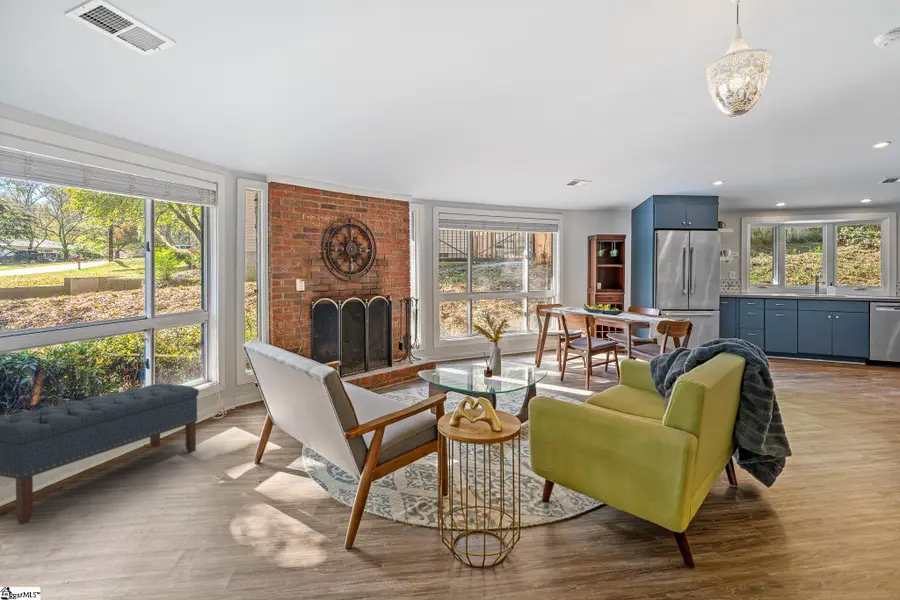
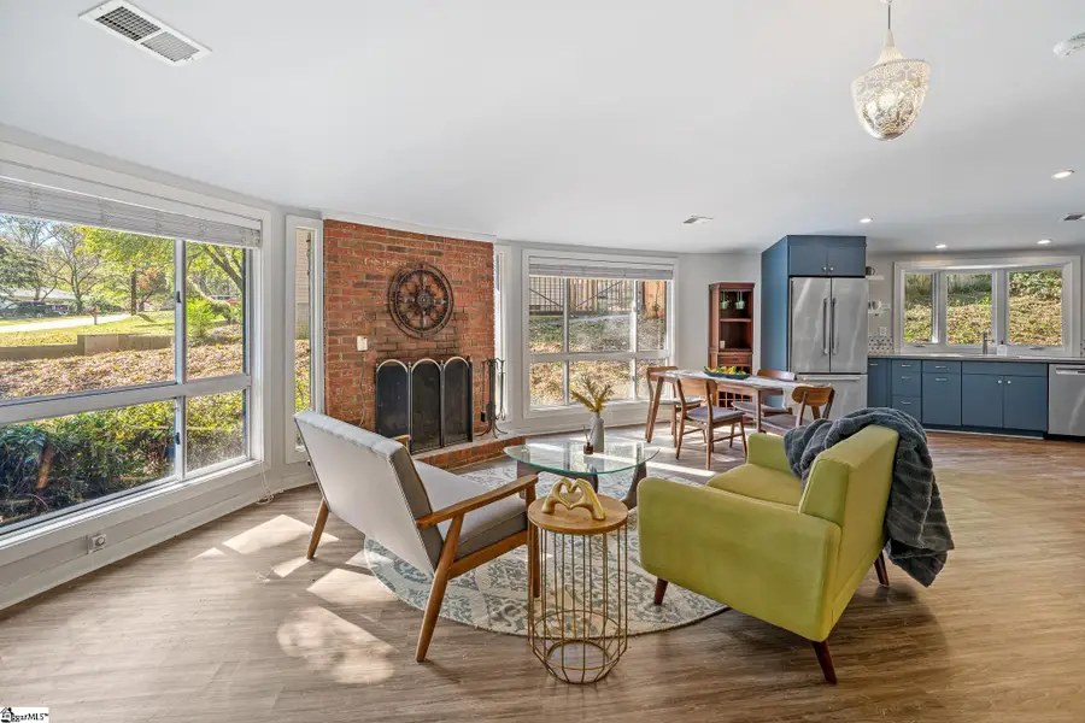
- bench (102, 439)
